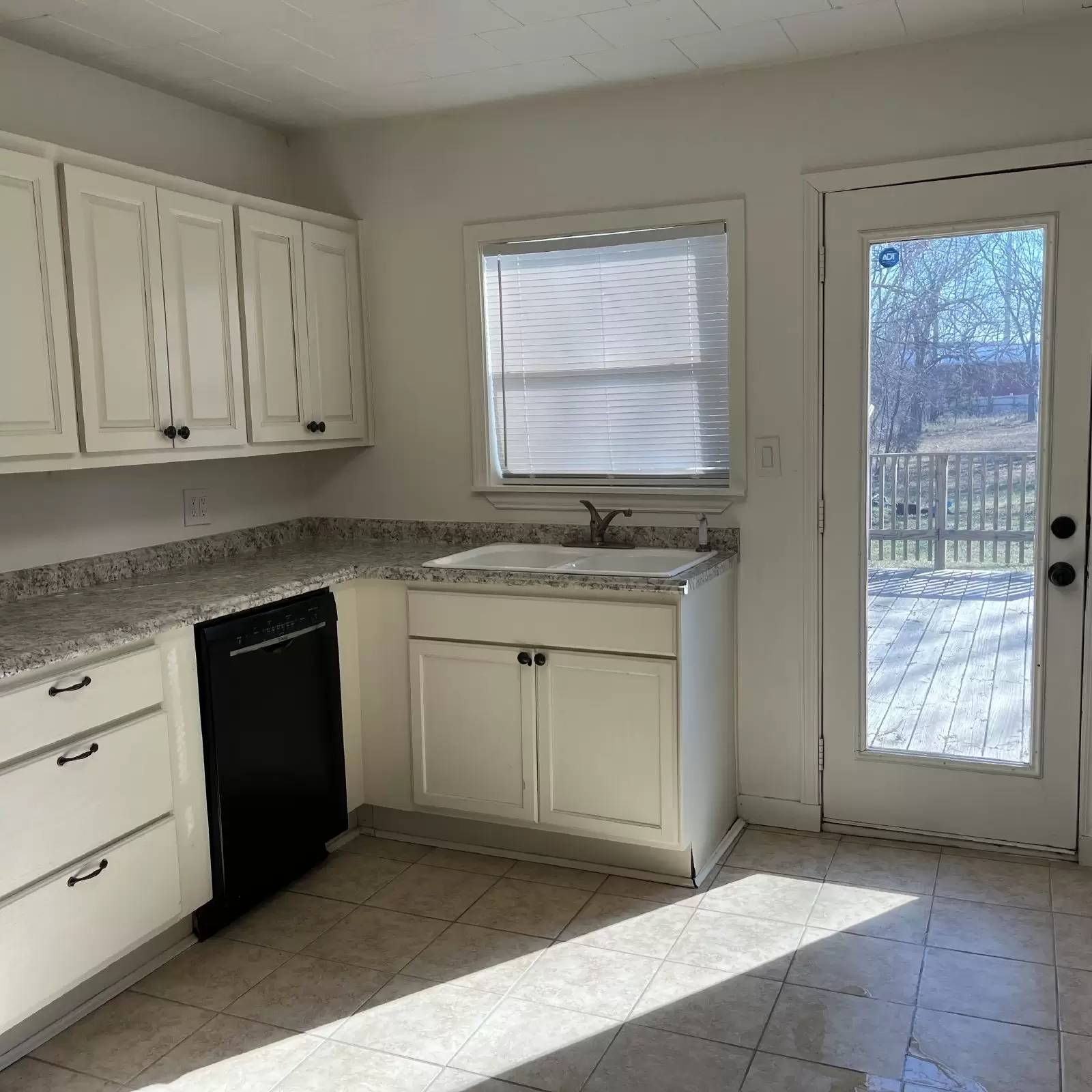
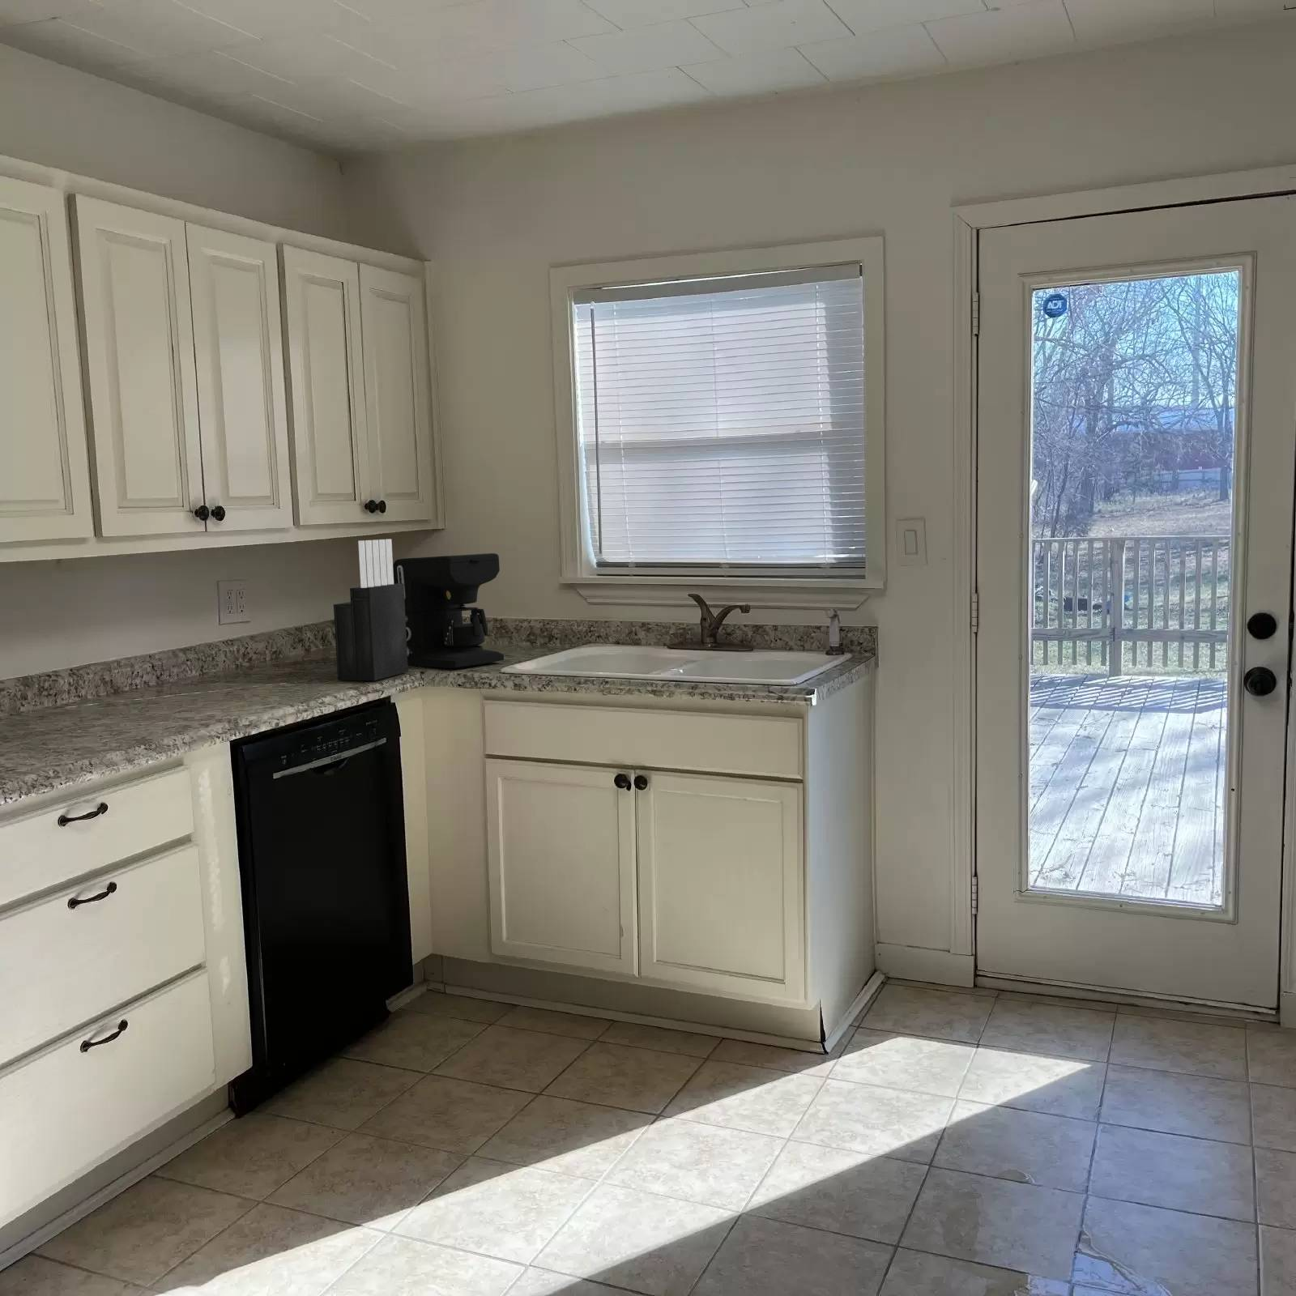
+ coffee maker (449, 609)
+ knife block (366, 609)
